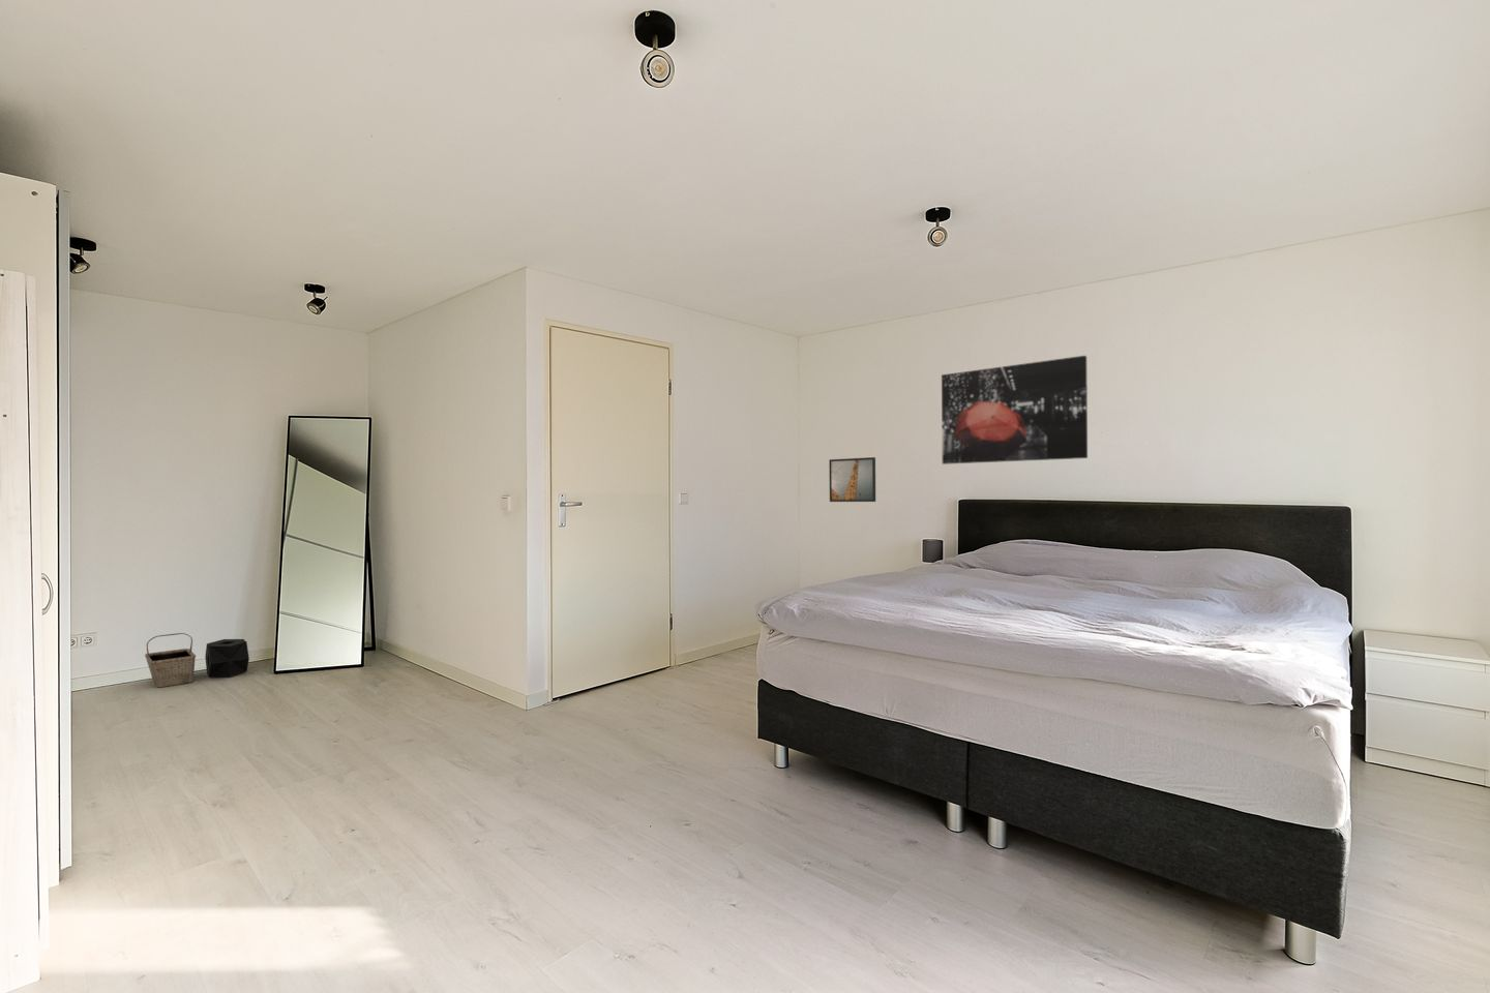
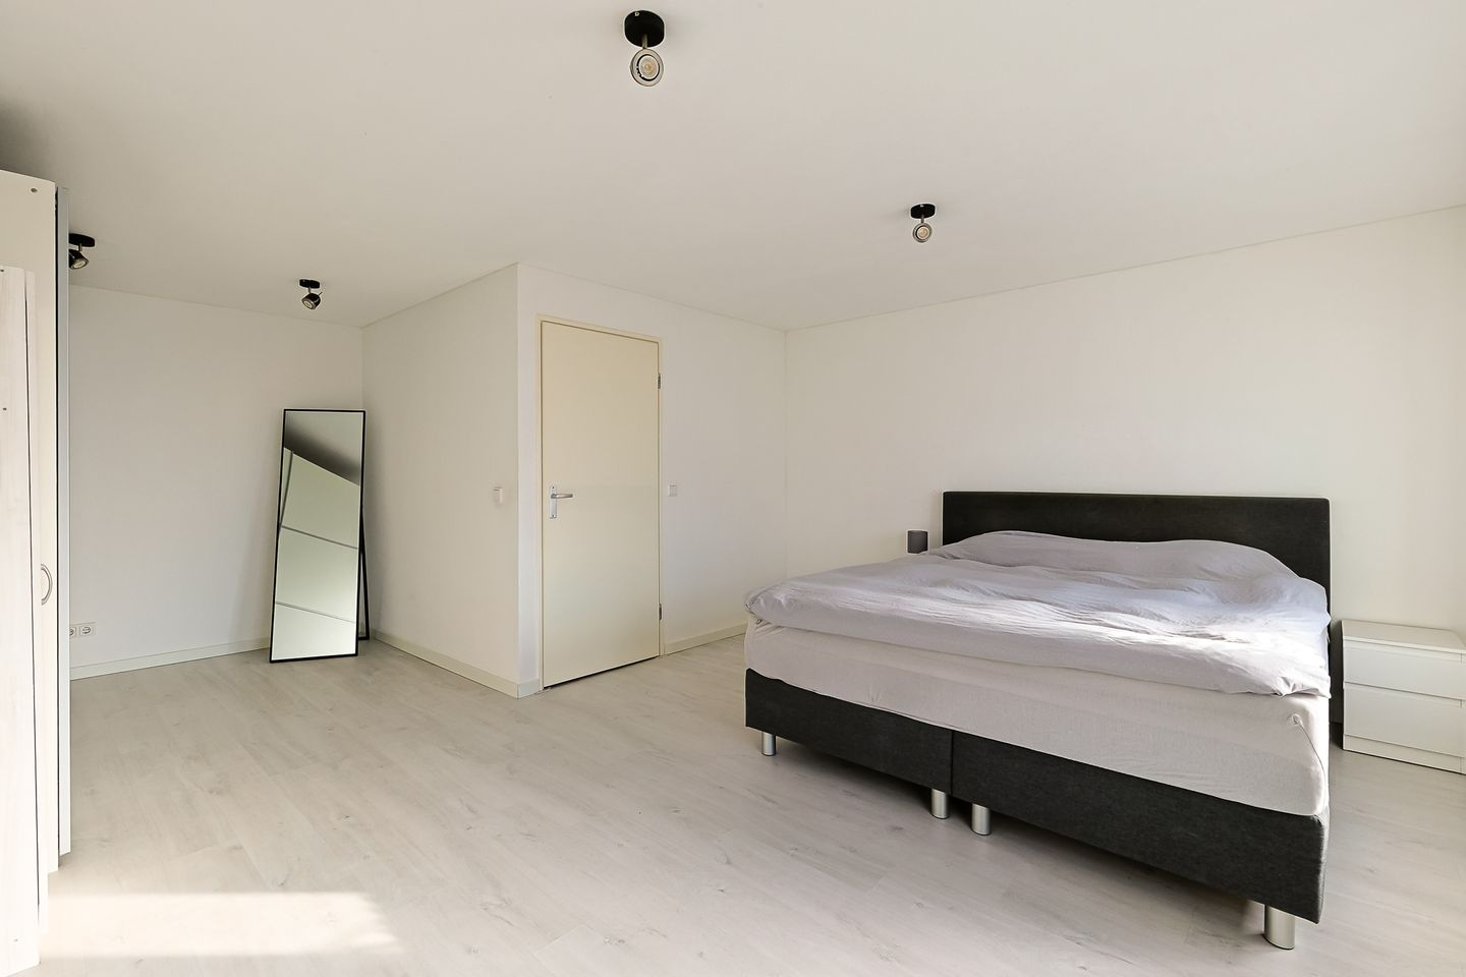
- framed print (851, 480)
- speaker (226, 657)
- basket (170, 657)
- wall art (1009, 412)
